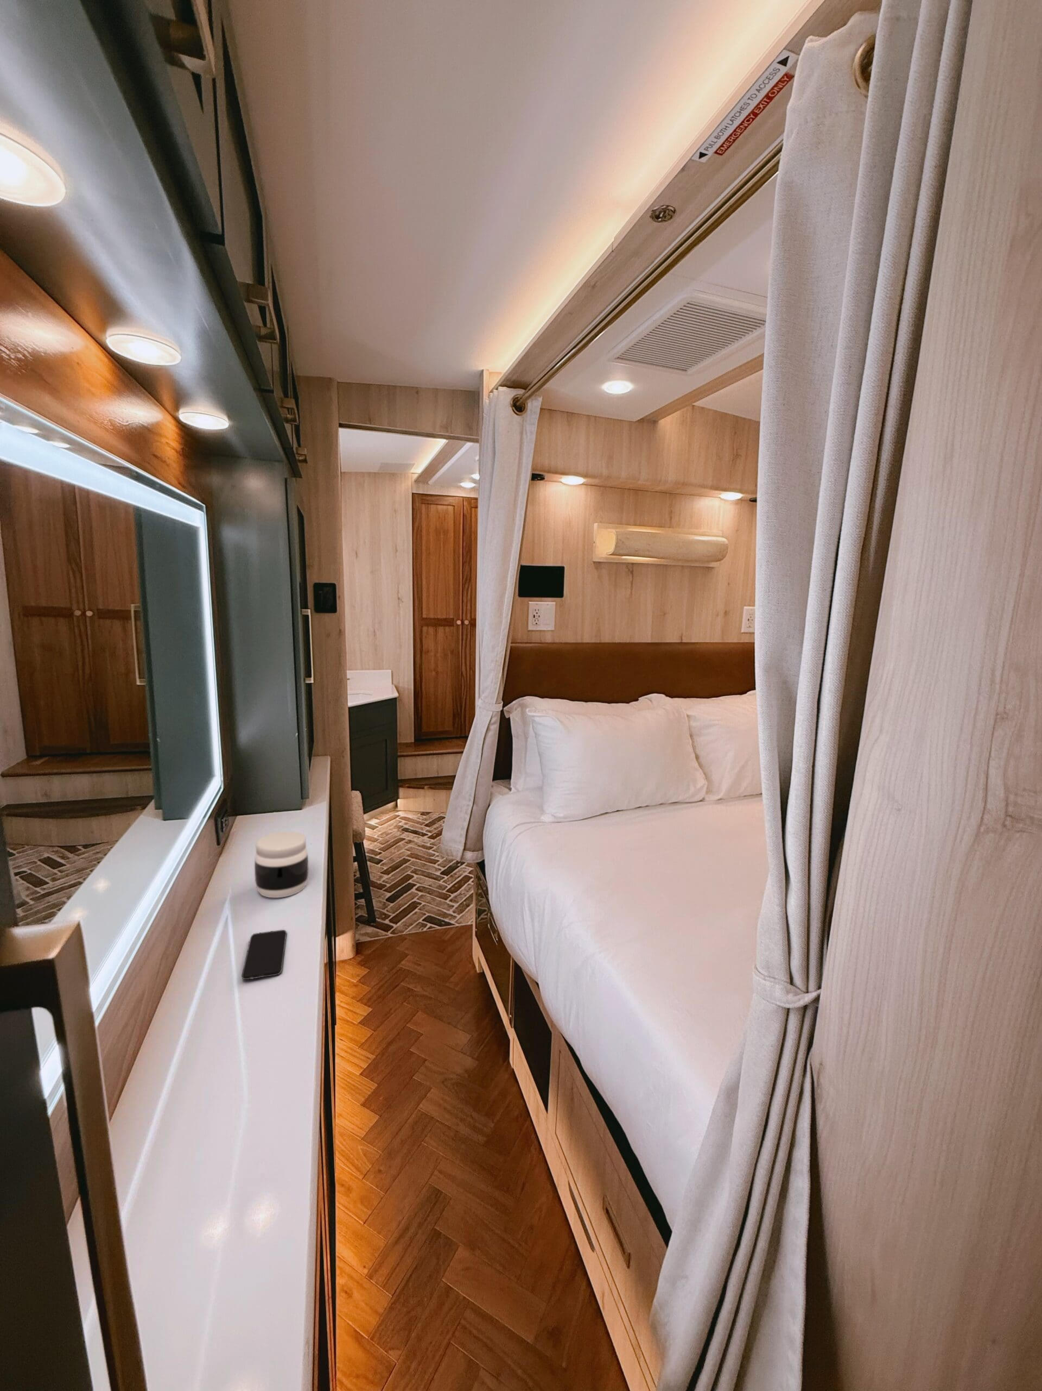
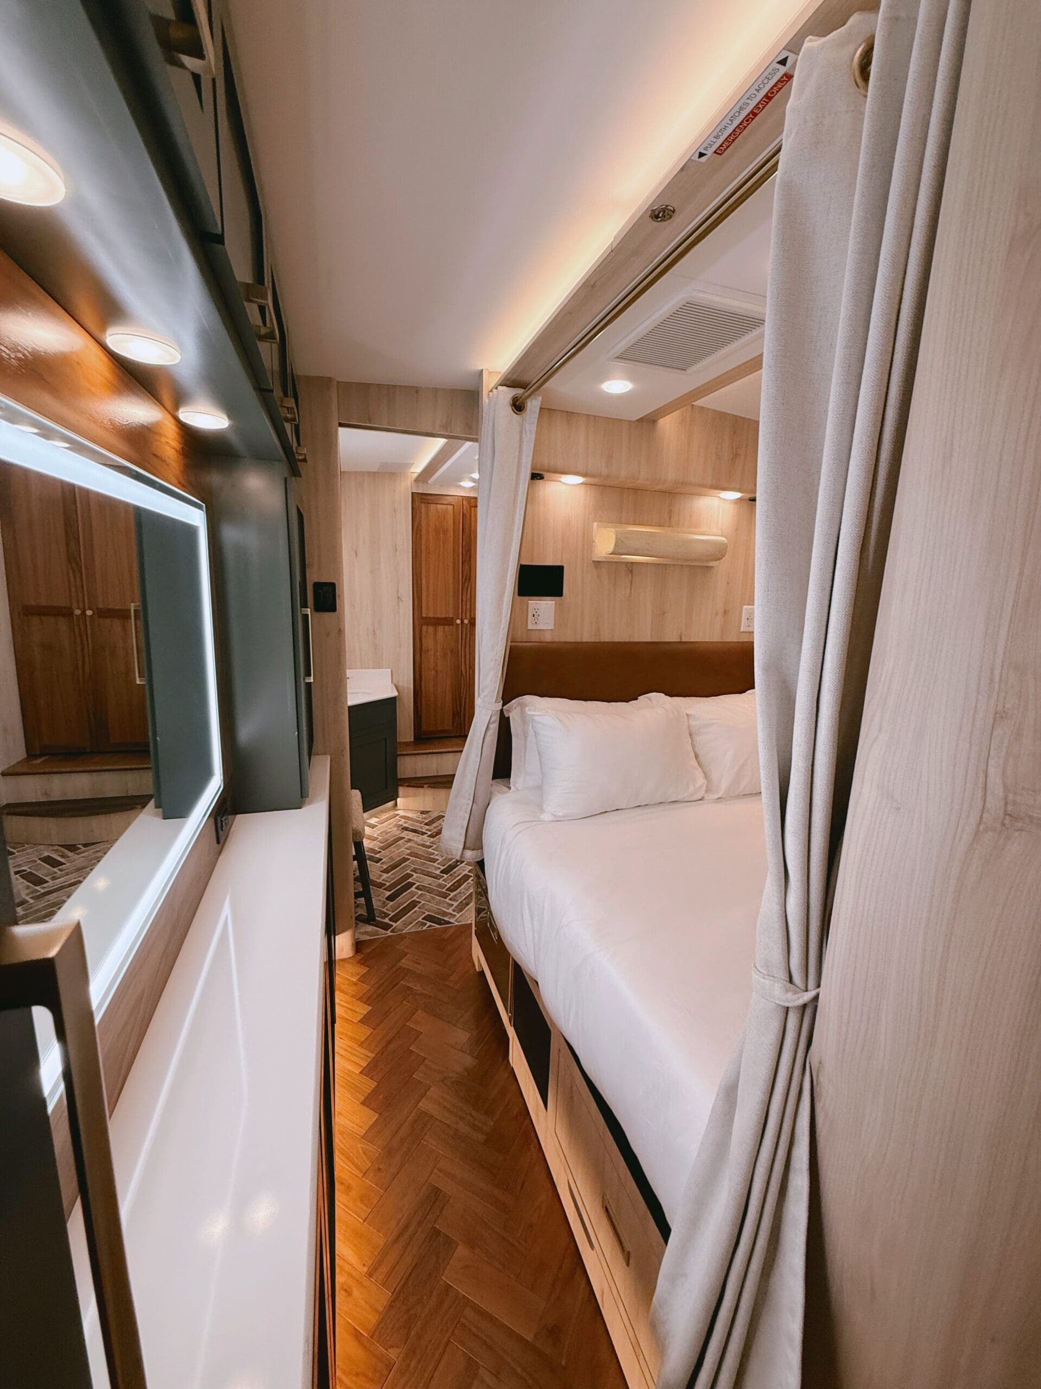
- smartphone (265, 953)
- jar (281, 863)
